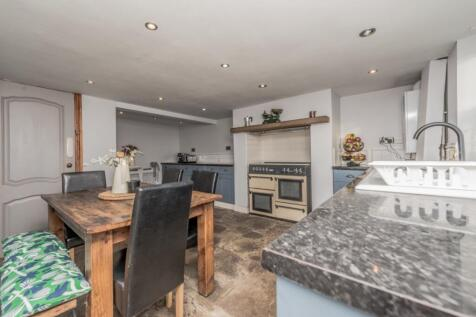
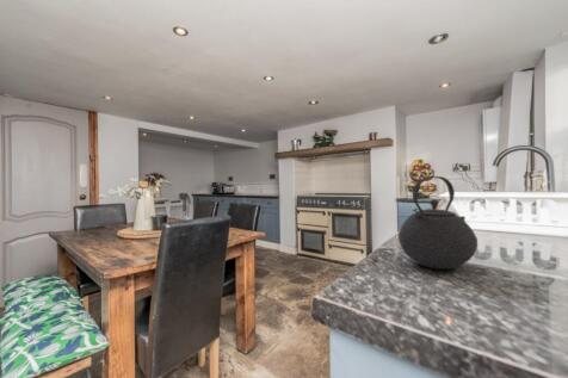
+ kettle (439, 219)
